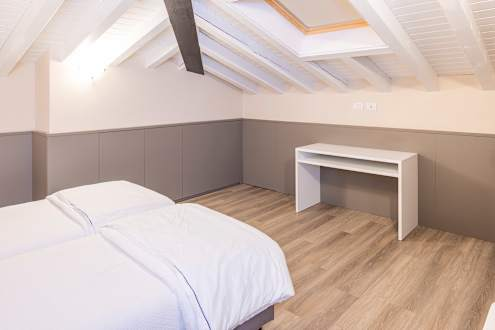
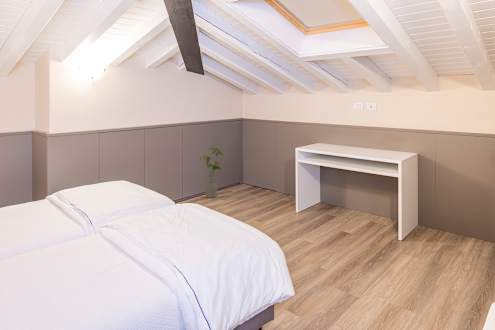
+ house plant (214, 170)
